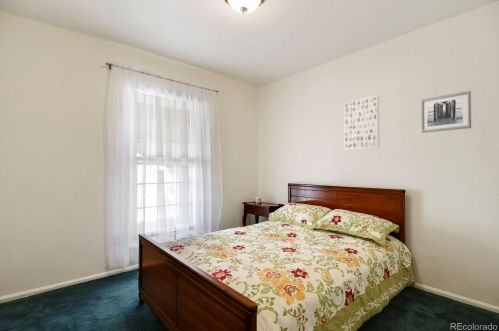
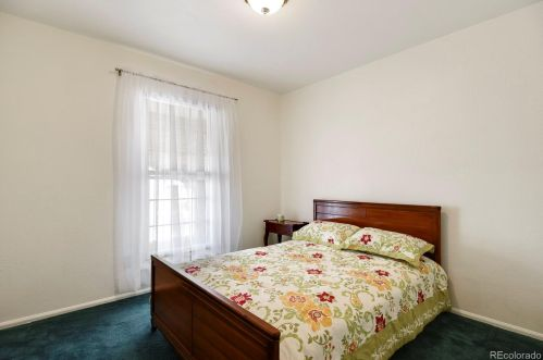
- wall art (360, 124)
- wall art (444, 113)
